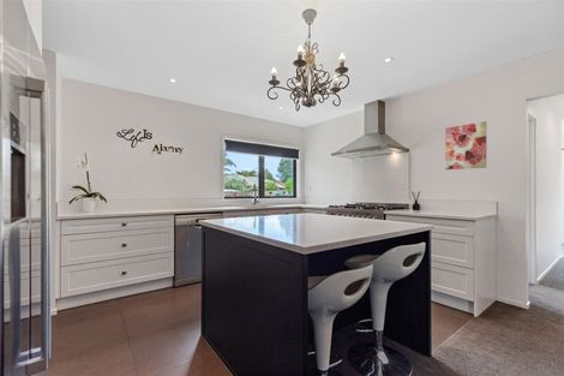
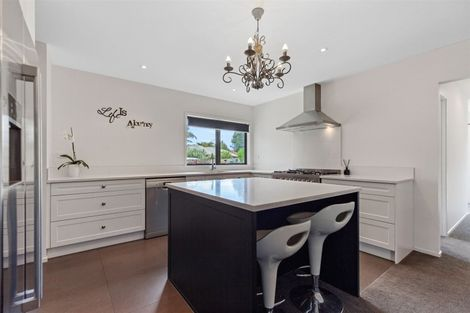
- wall art (464, 147)
